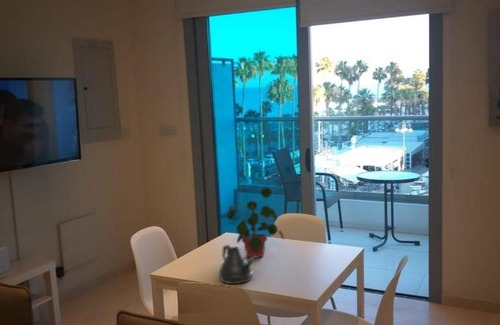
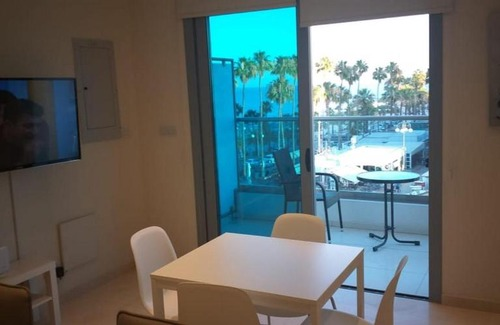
- teapot (238, 264)
- potted plant (254, 221)
